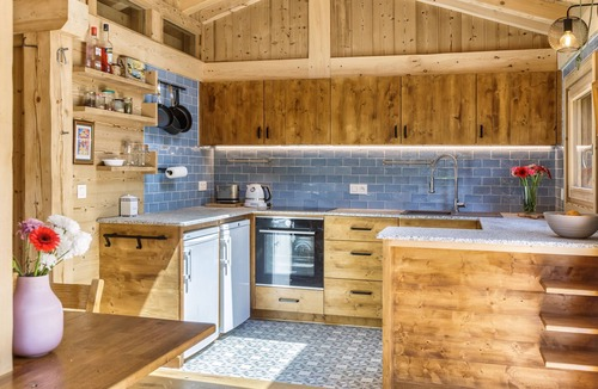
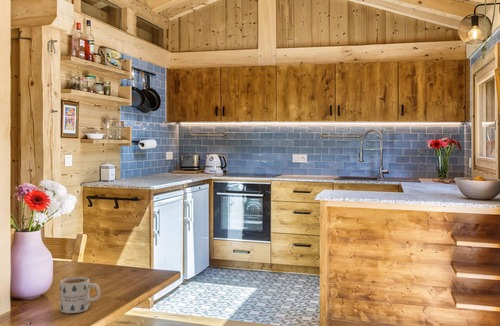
+ mug (80, 294)
